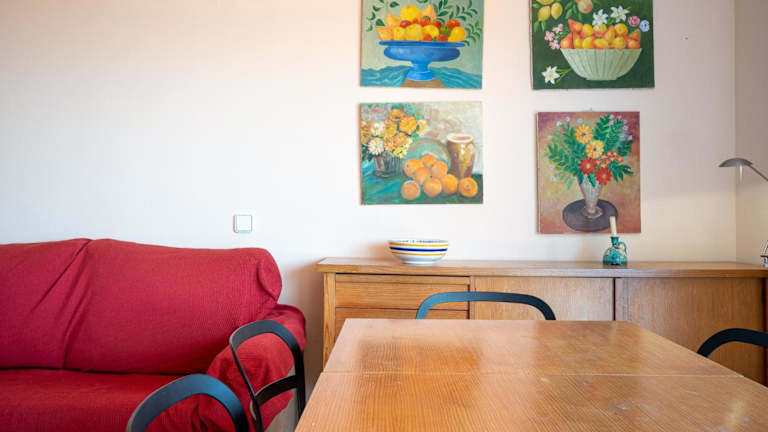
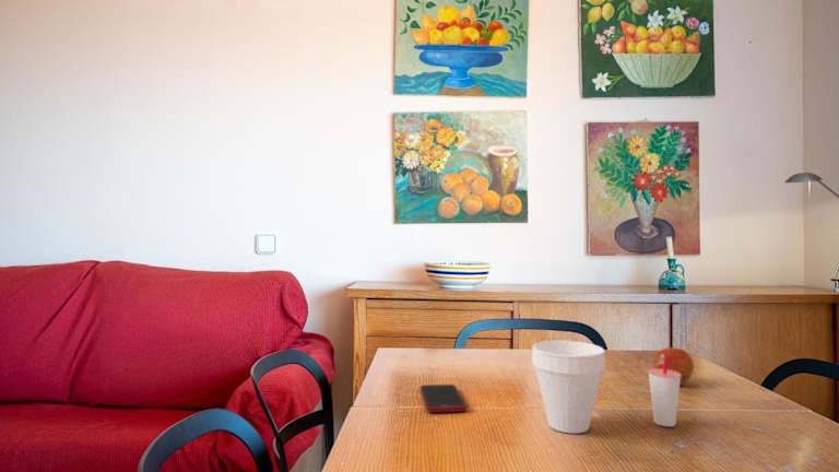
+ cell phone (441, 397)
+ cup (664, 389)
+ cup (568, 386)
+ fruit (673, 365)
